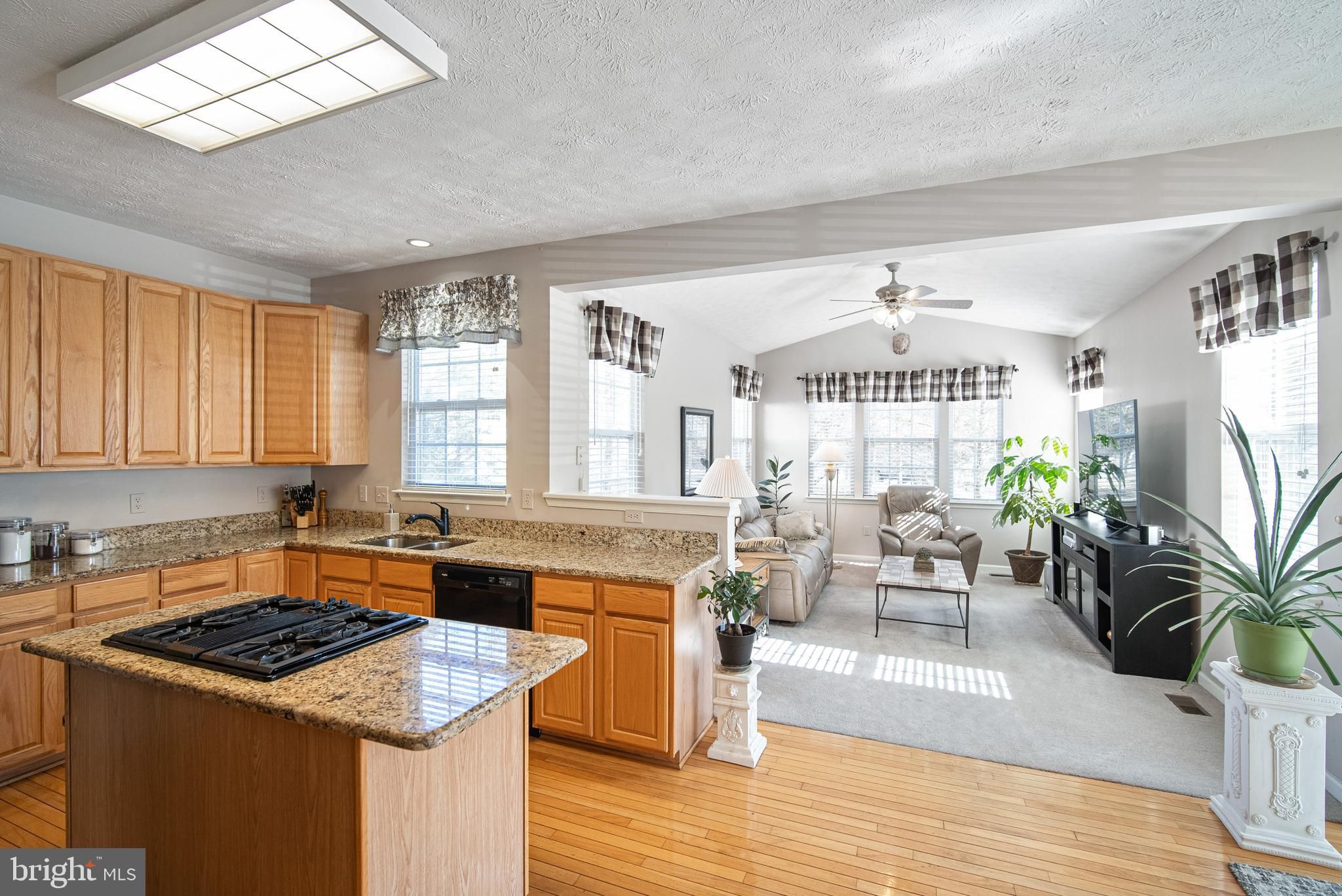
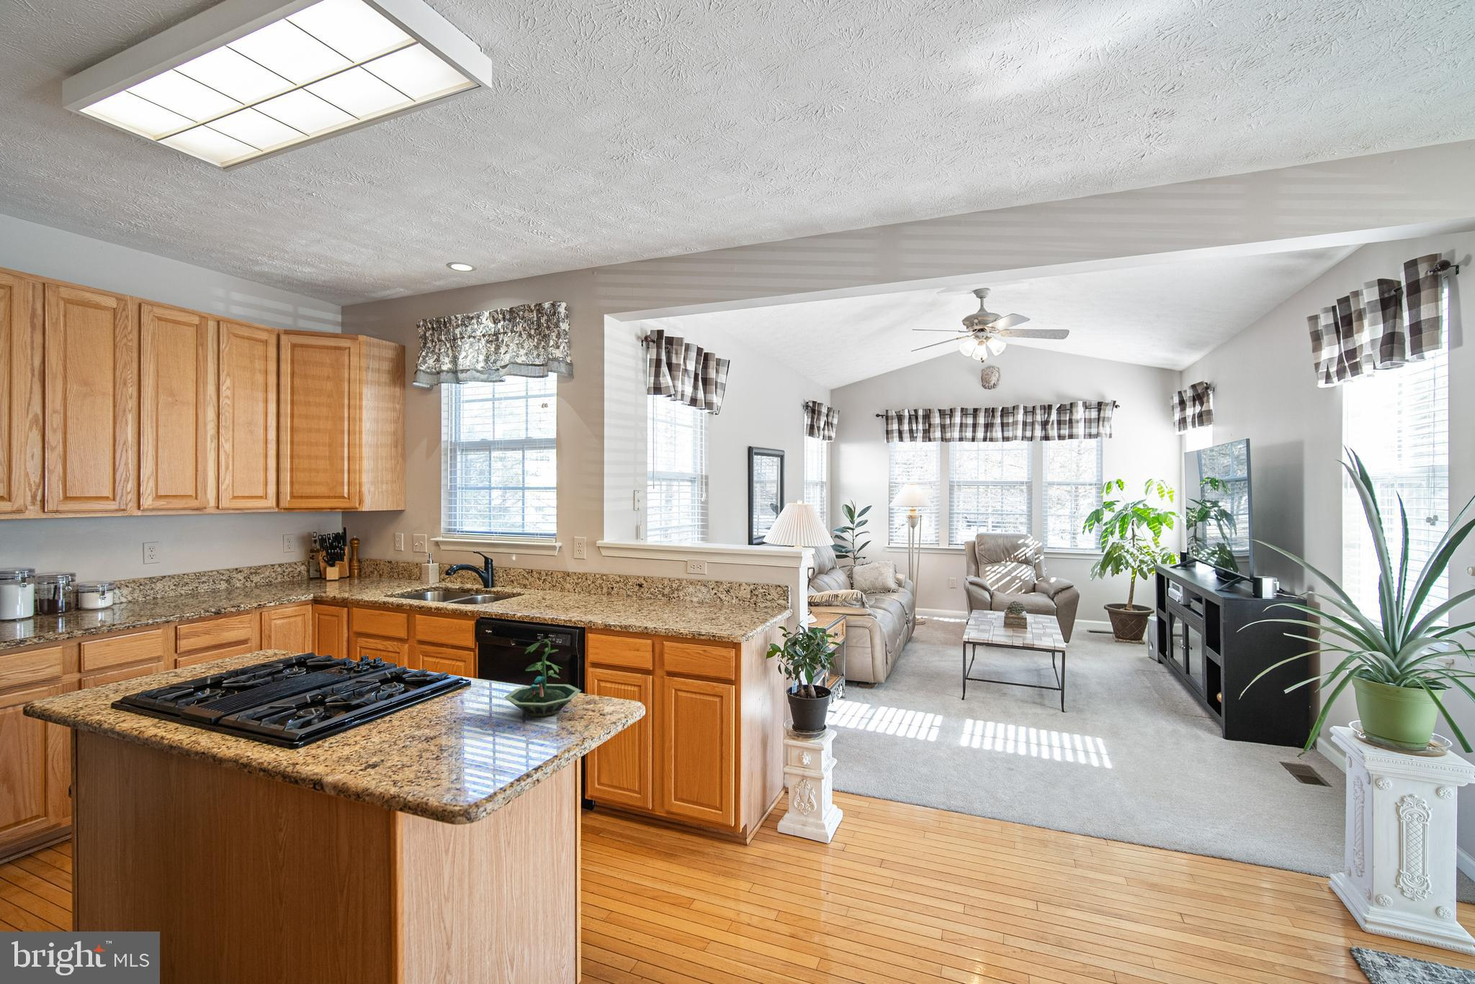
+ terrarium (544, 656)
